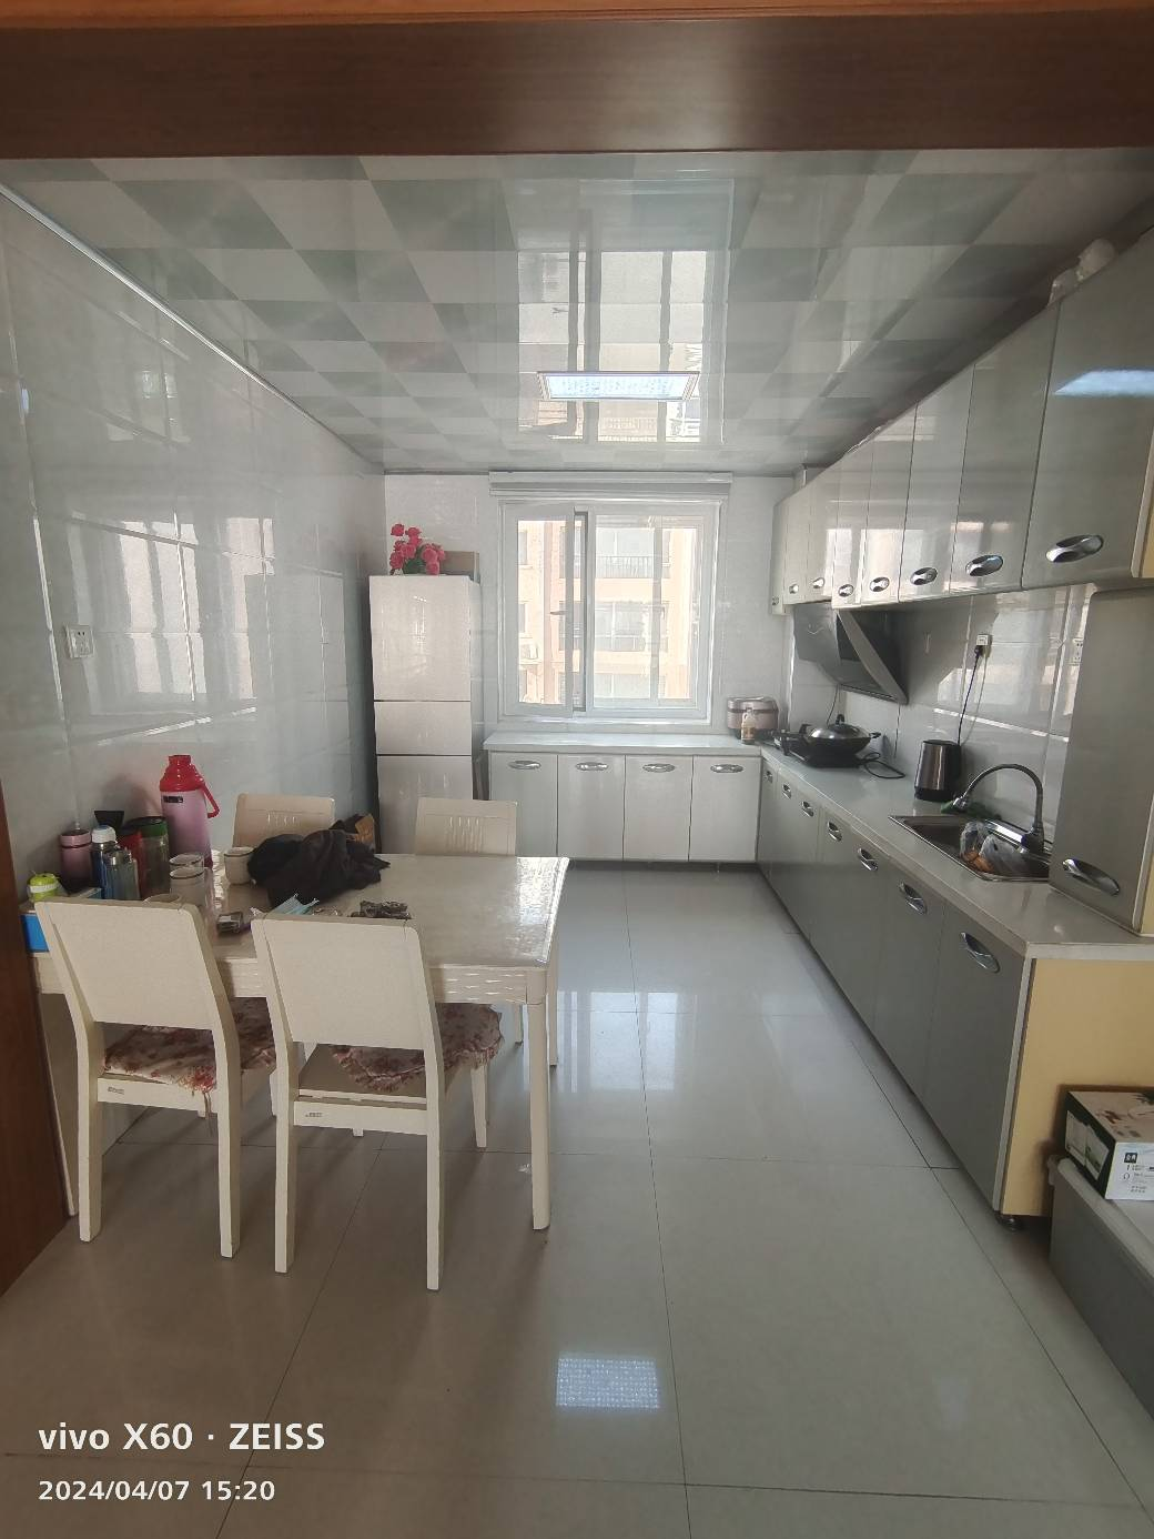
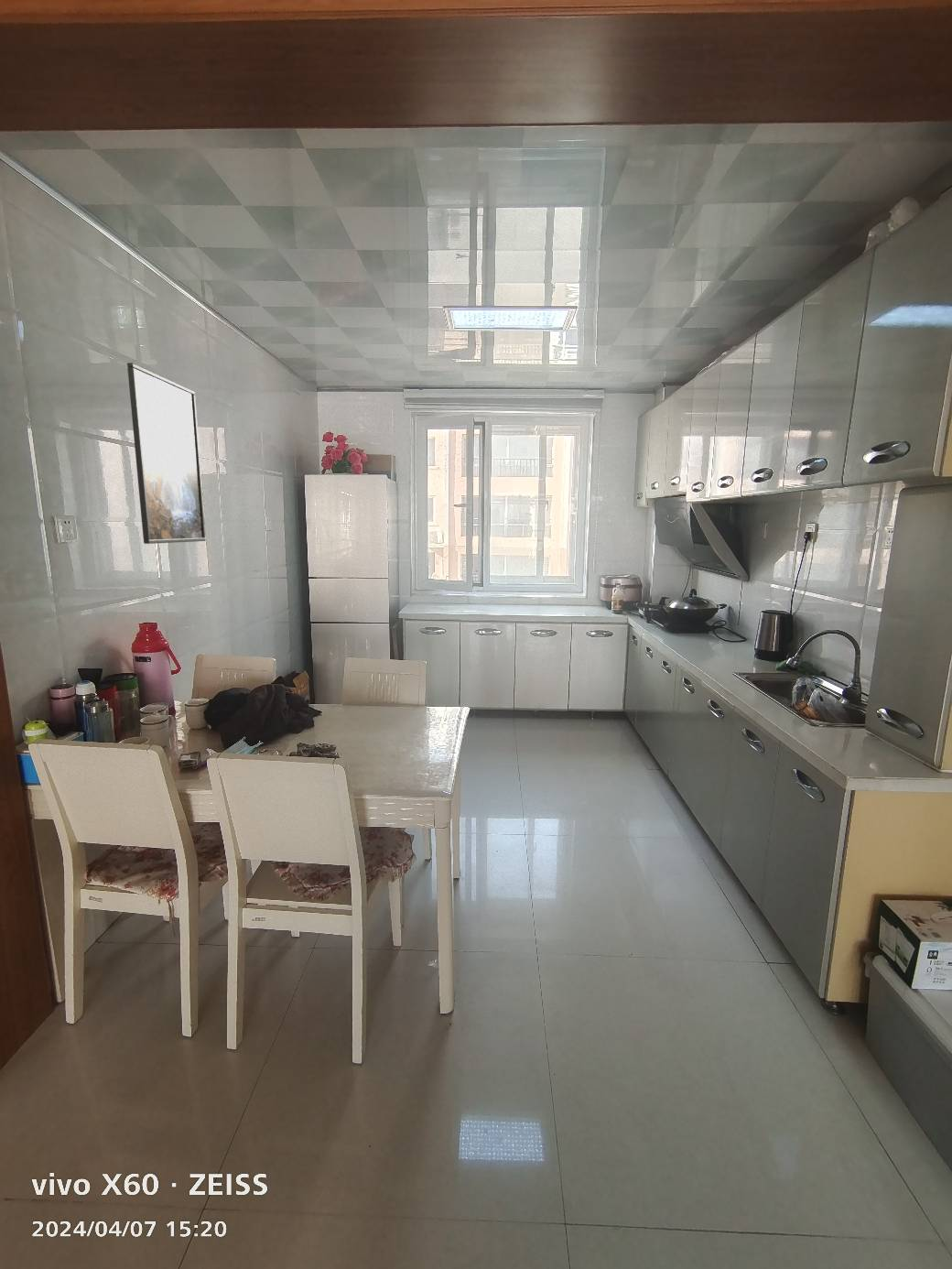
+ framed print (170, 461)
